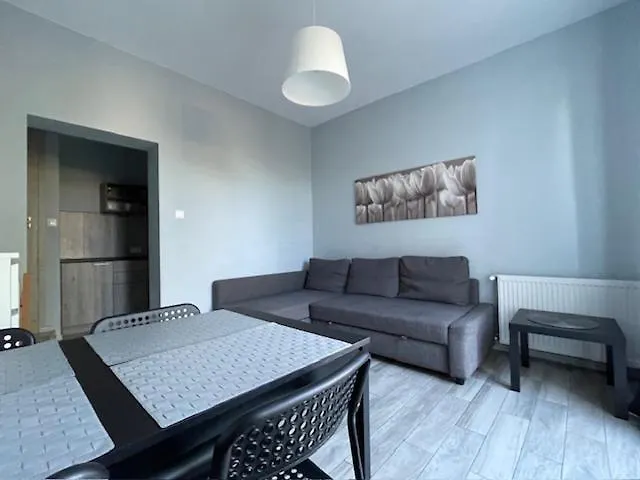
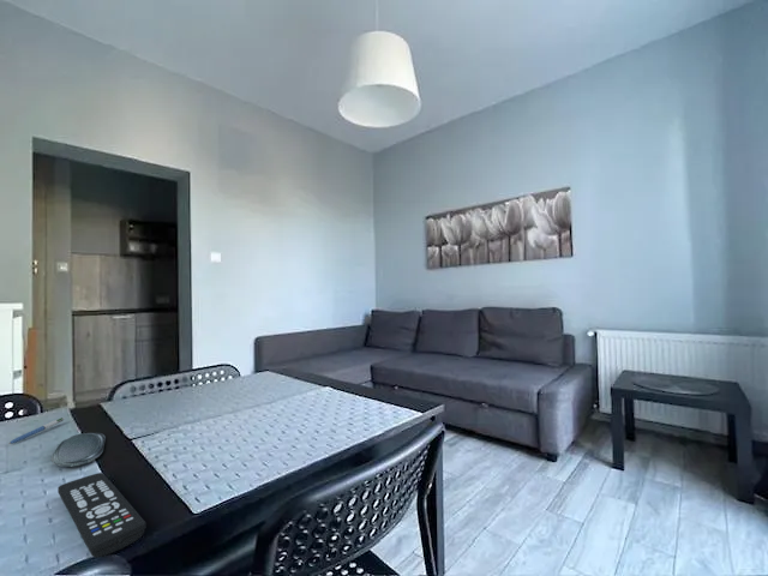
+ pen (37, 430)
+ oval tray (80, 446)
+ remote control (97, 509)
